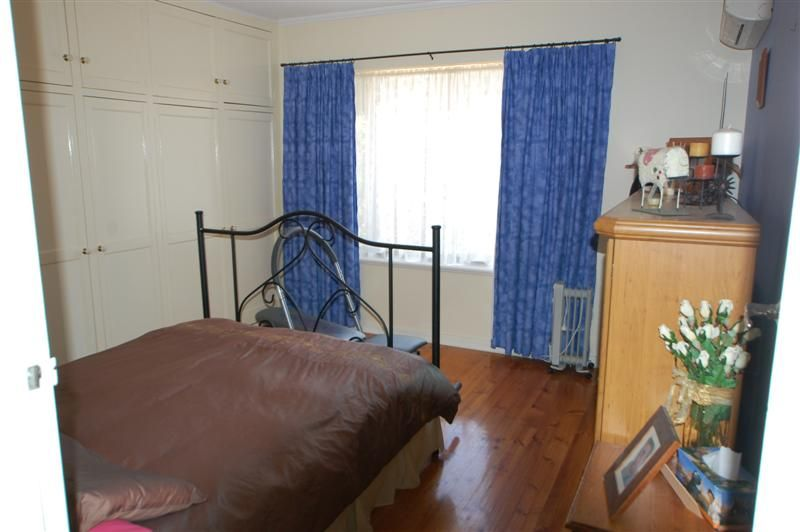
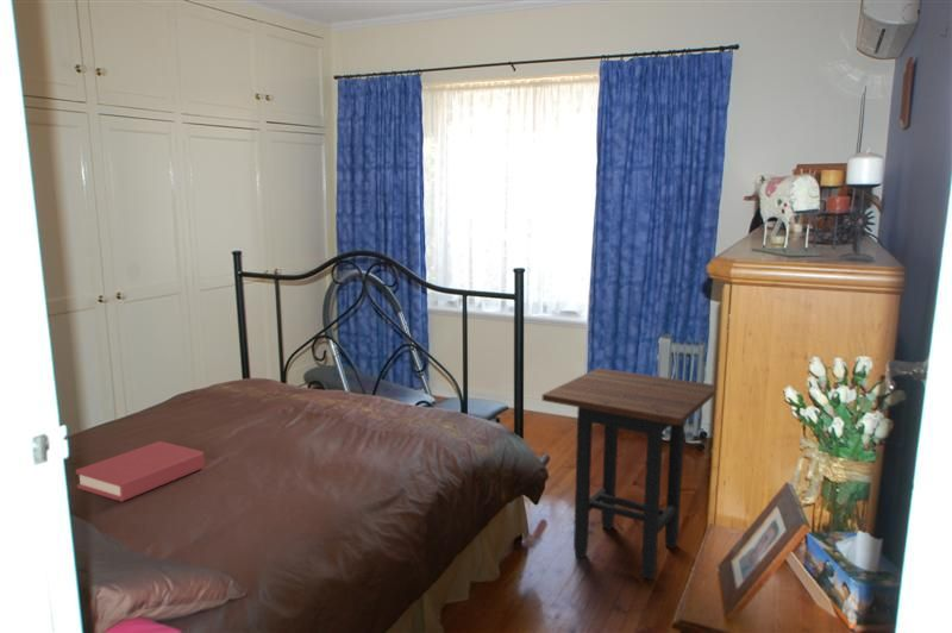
+ side table (615, 471)
+ hardback book (143, 469)
